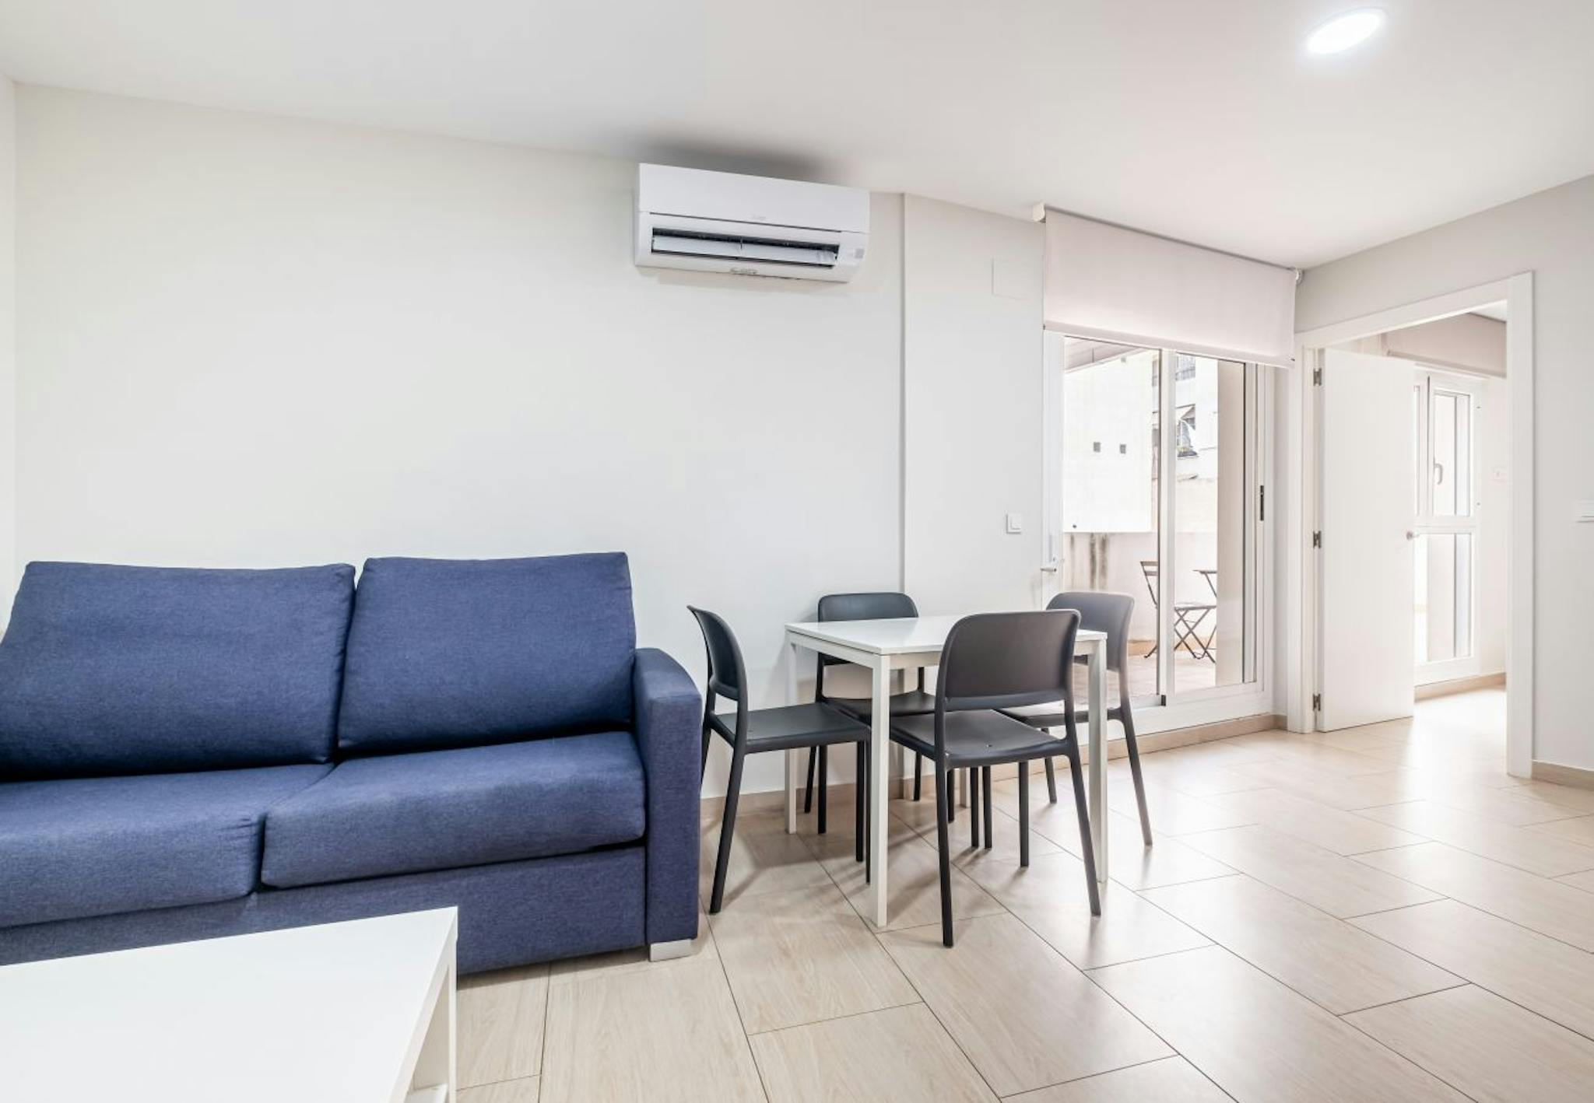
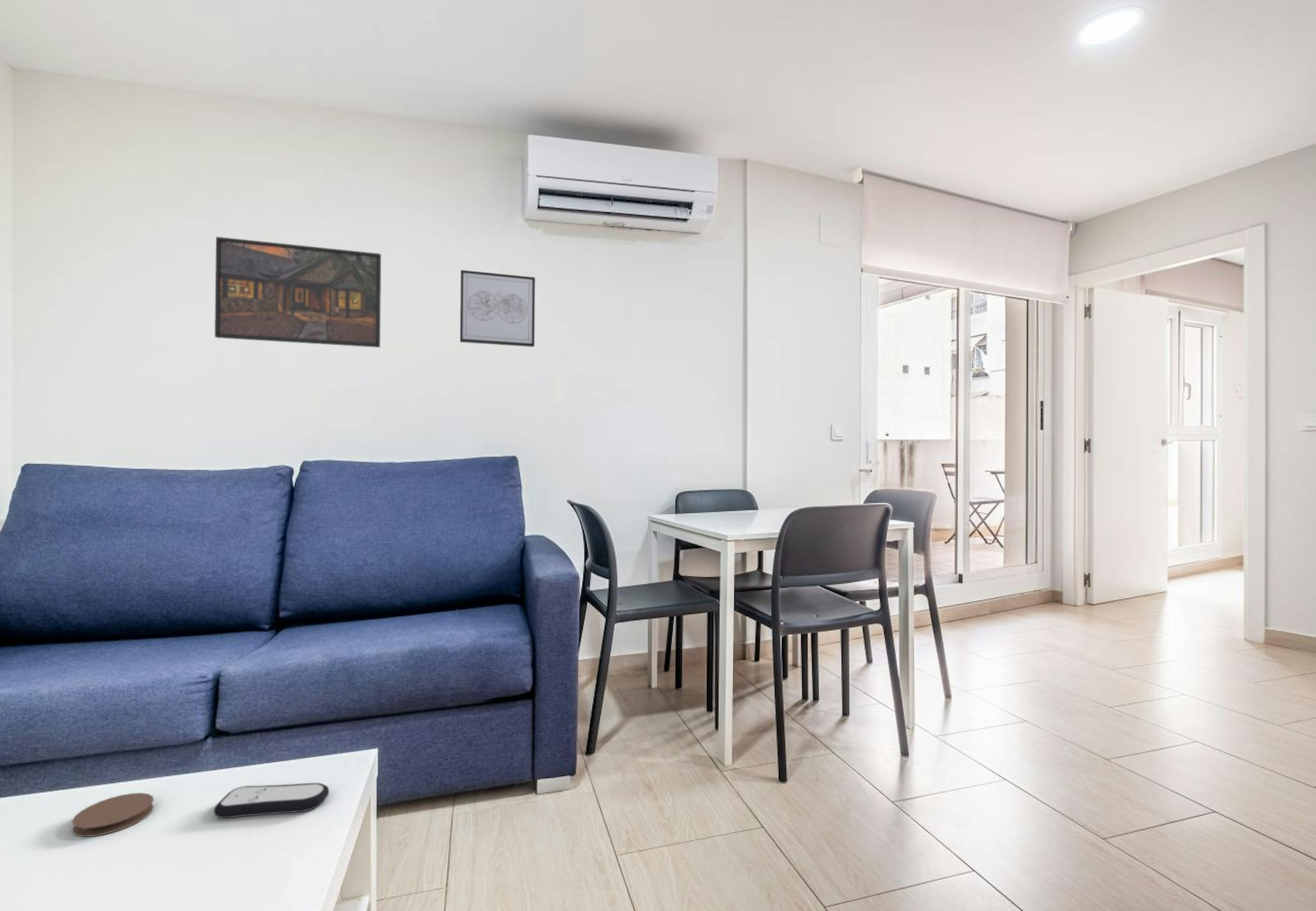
+ remote control (274, 799)
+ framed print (301, 294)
+ wall art (498, 309)
+ coaster (114, 813)
